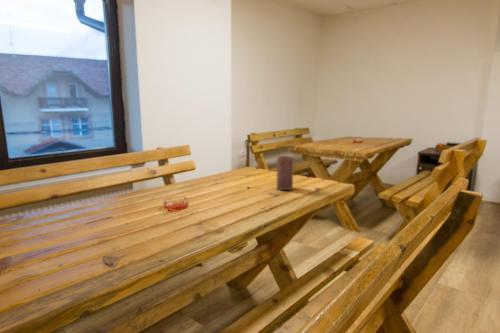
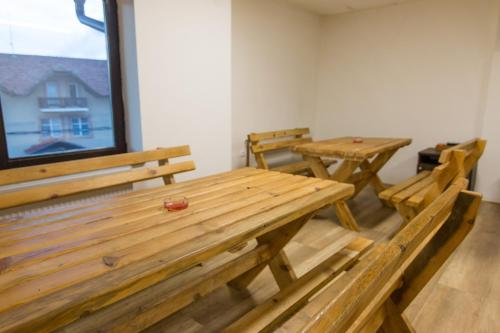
- candle (284, 172)
